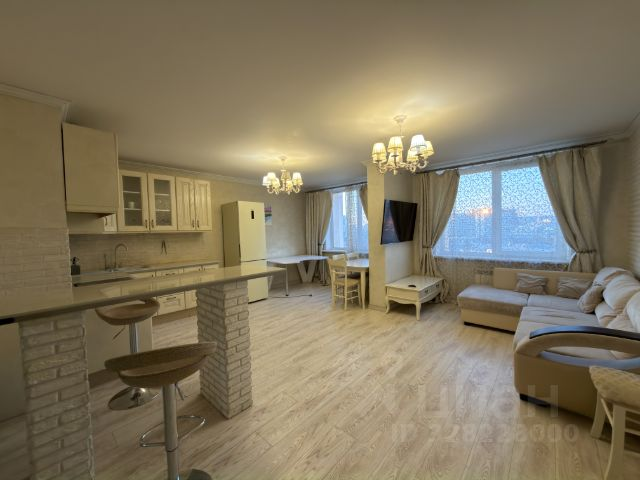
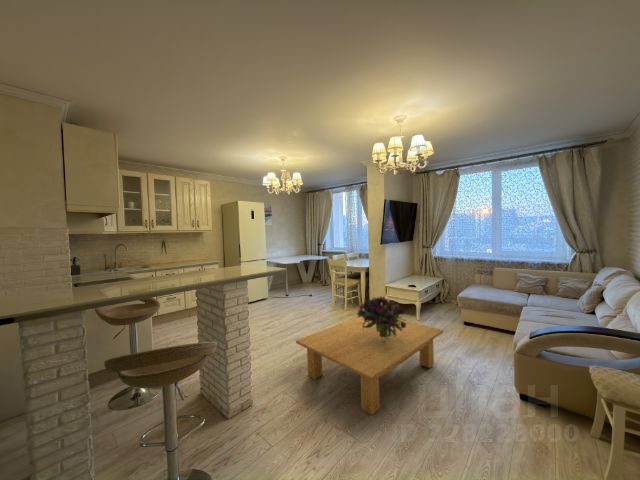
+ coffee table (371, 352)
+ bouquet (382, 317)
